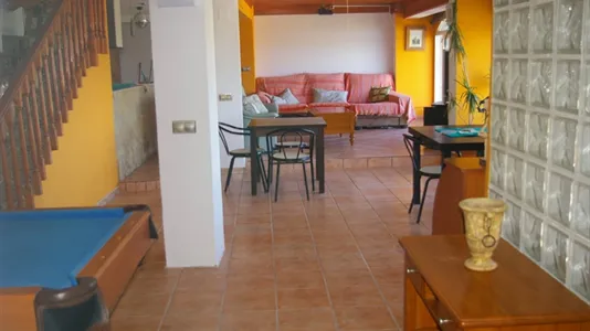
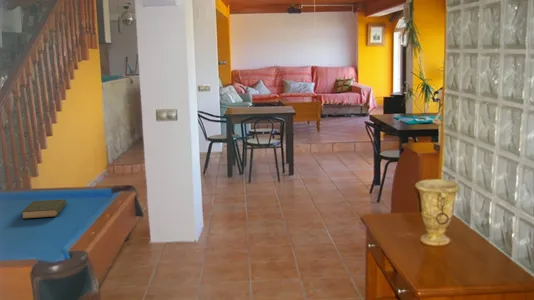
+ book (45, 208)
